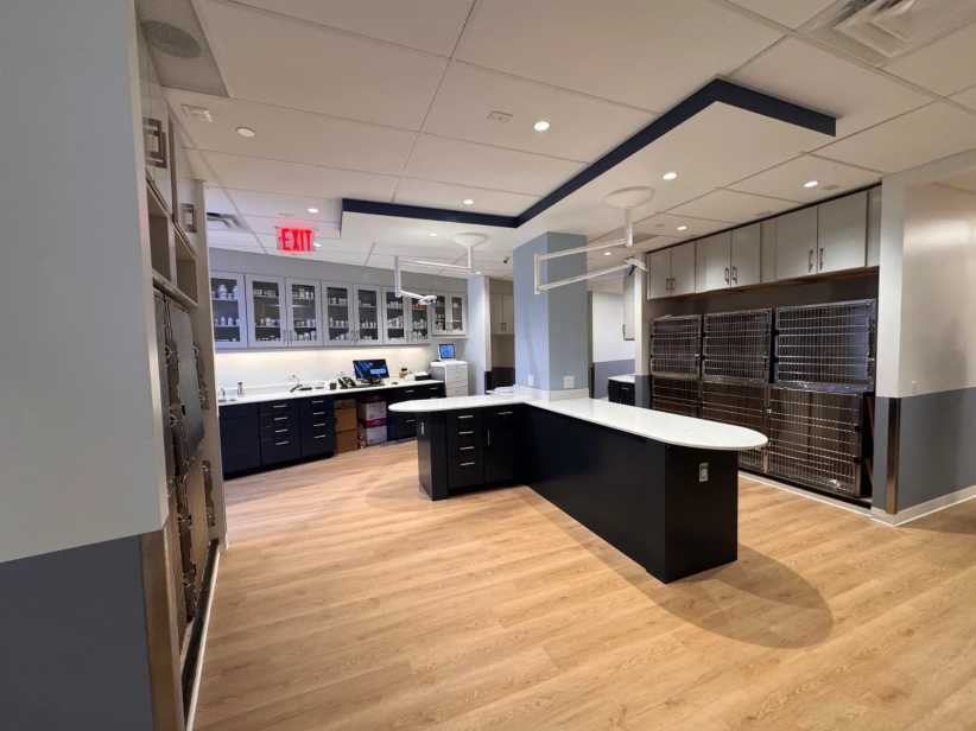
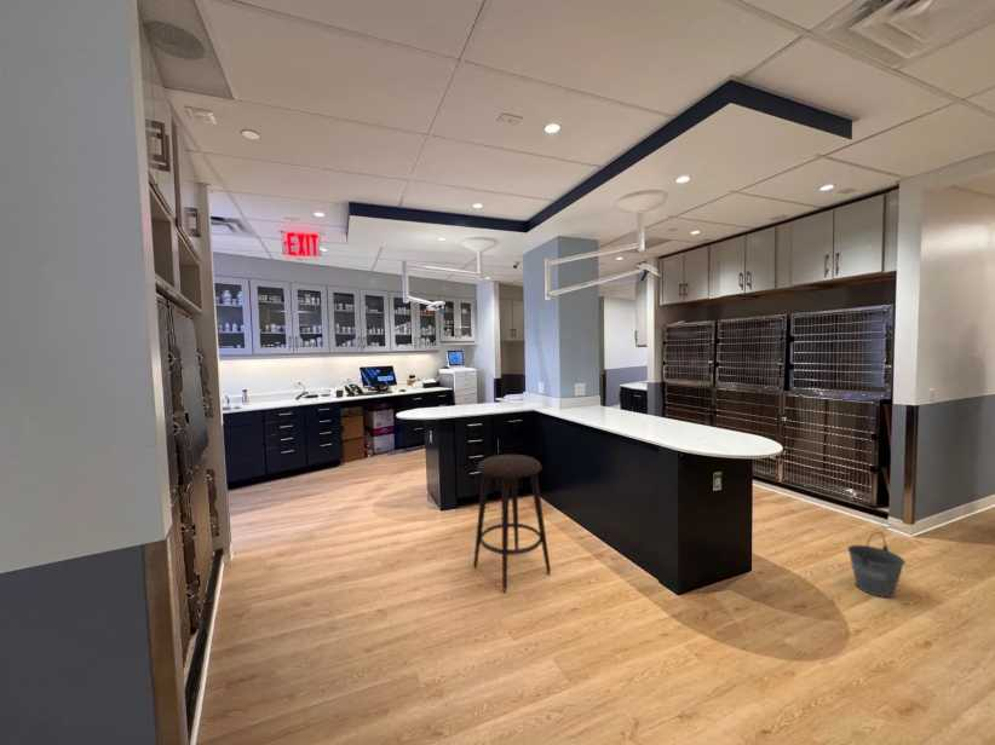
+ stool (507, 515)
+ bucket (875, 560)
